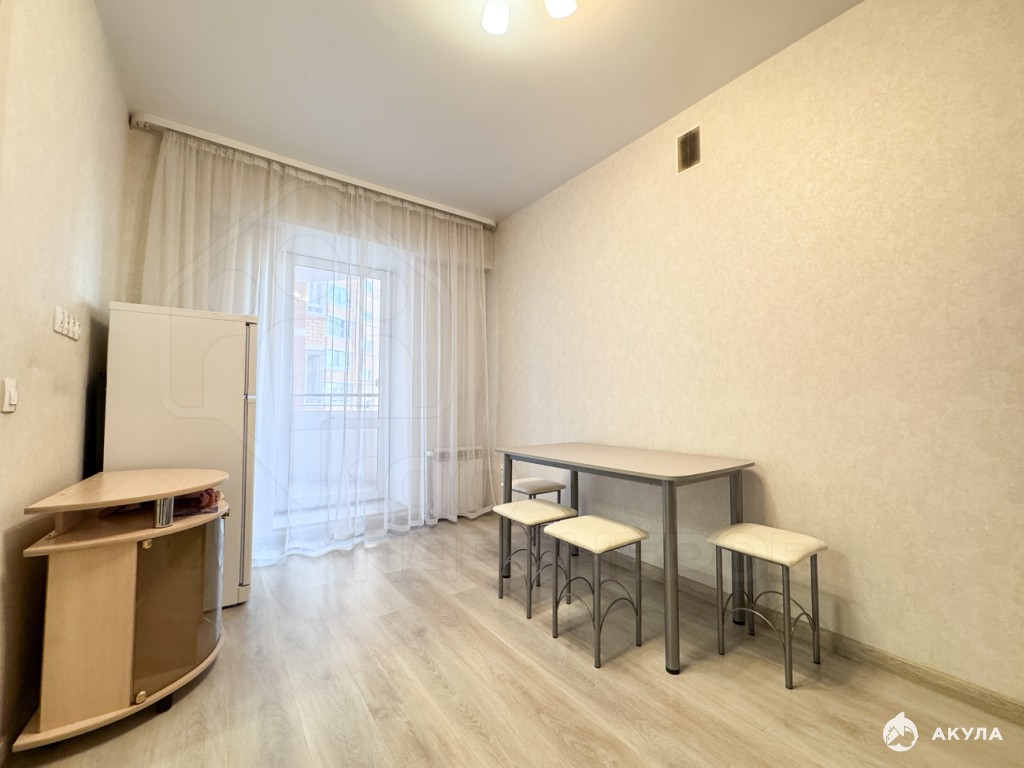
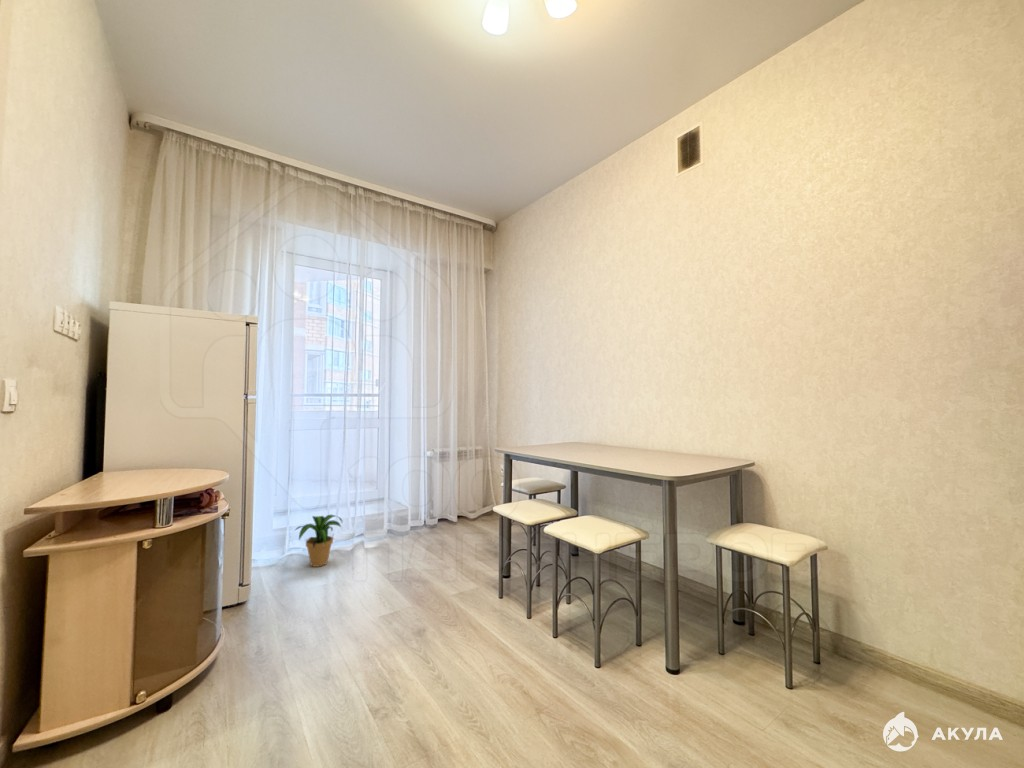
+ potted plant (319, 540)
